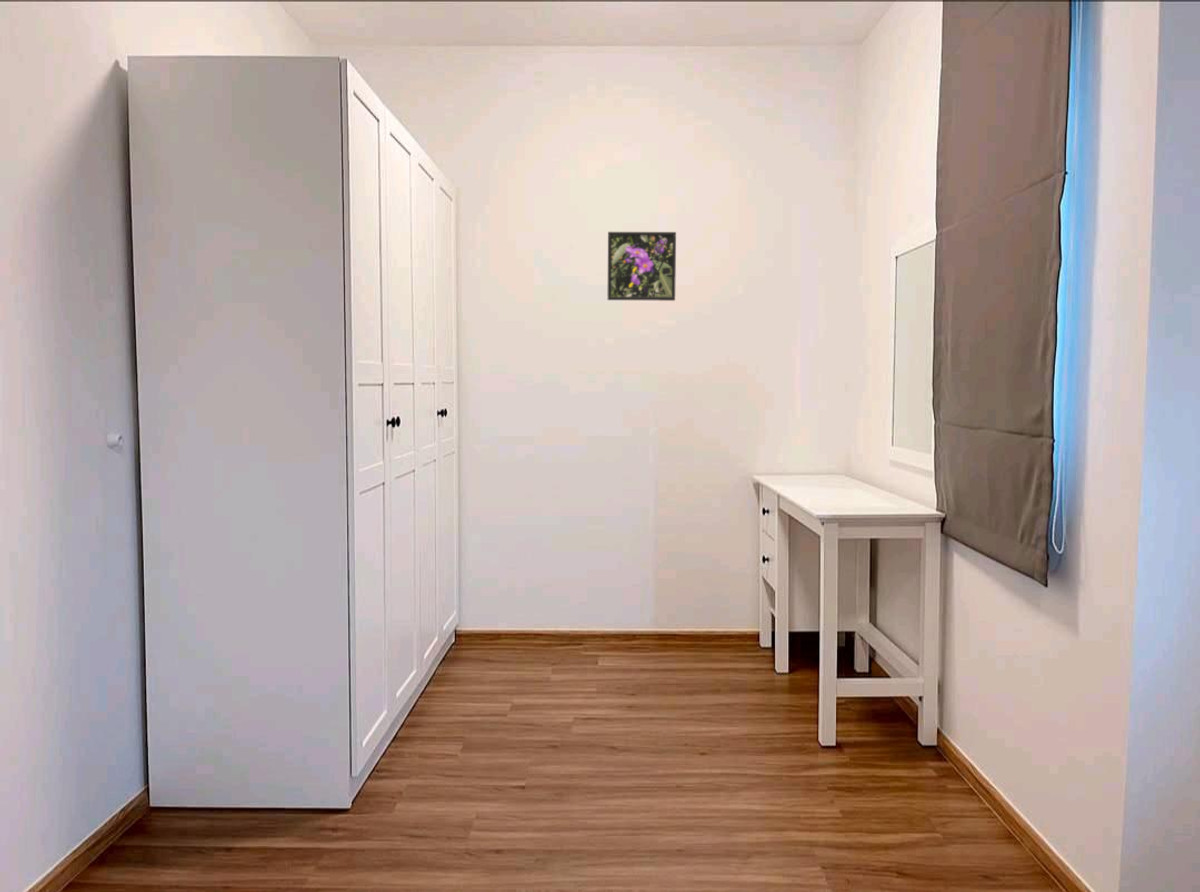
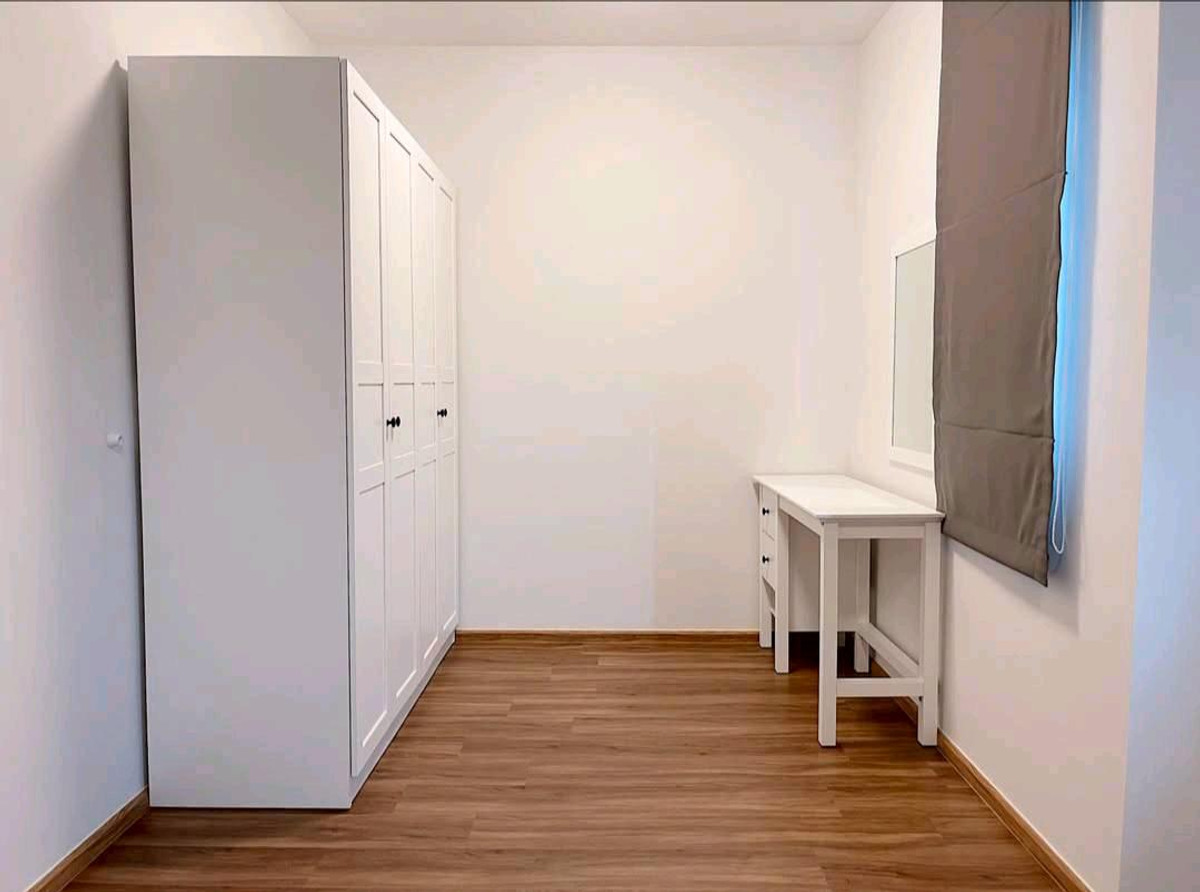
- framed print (641, 266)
